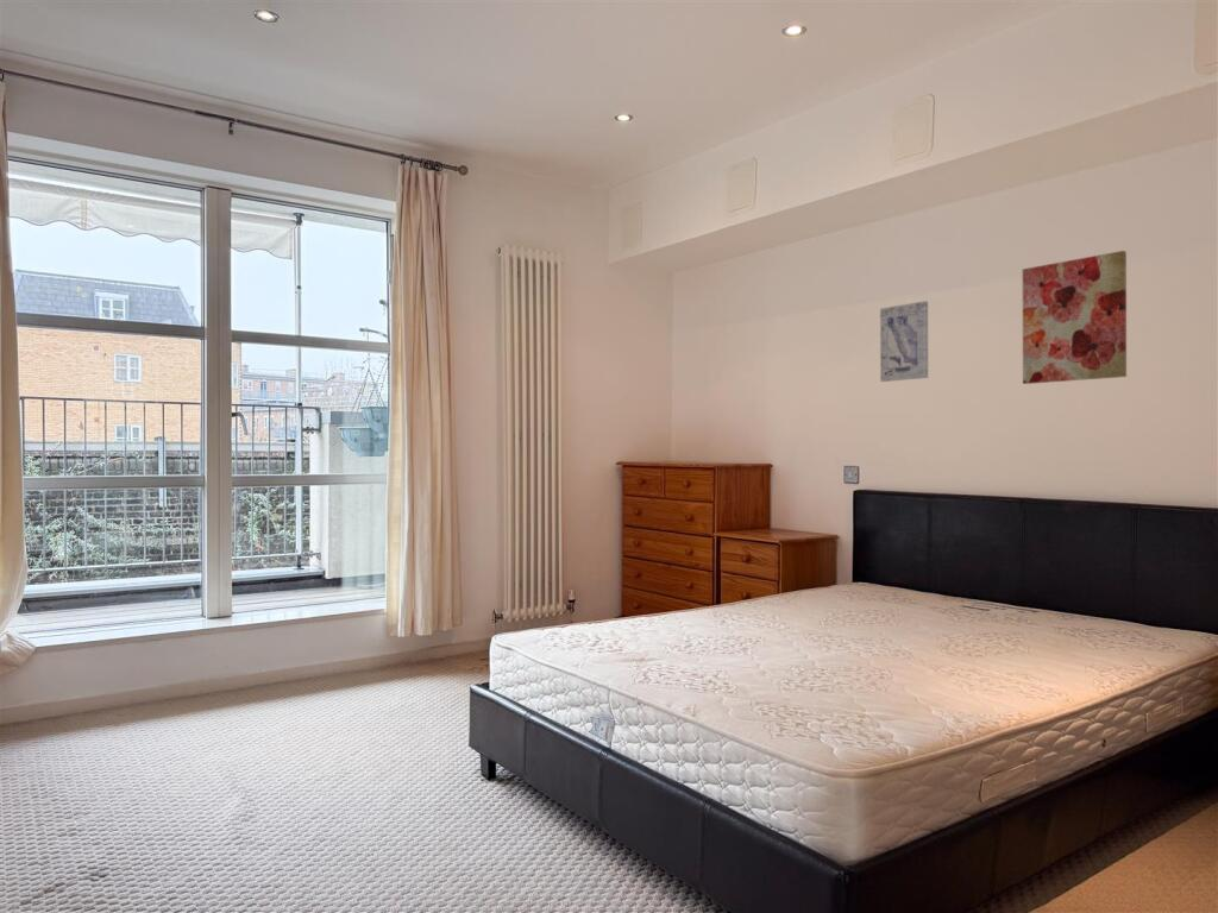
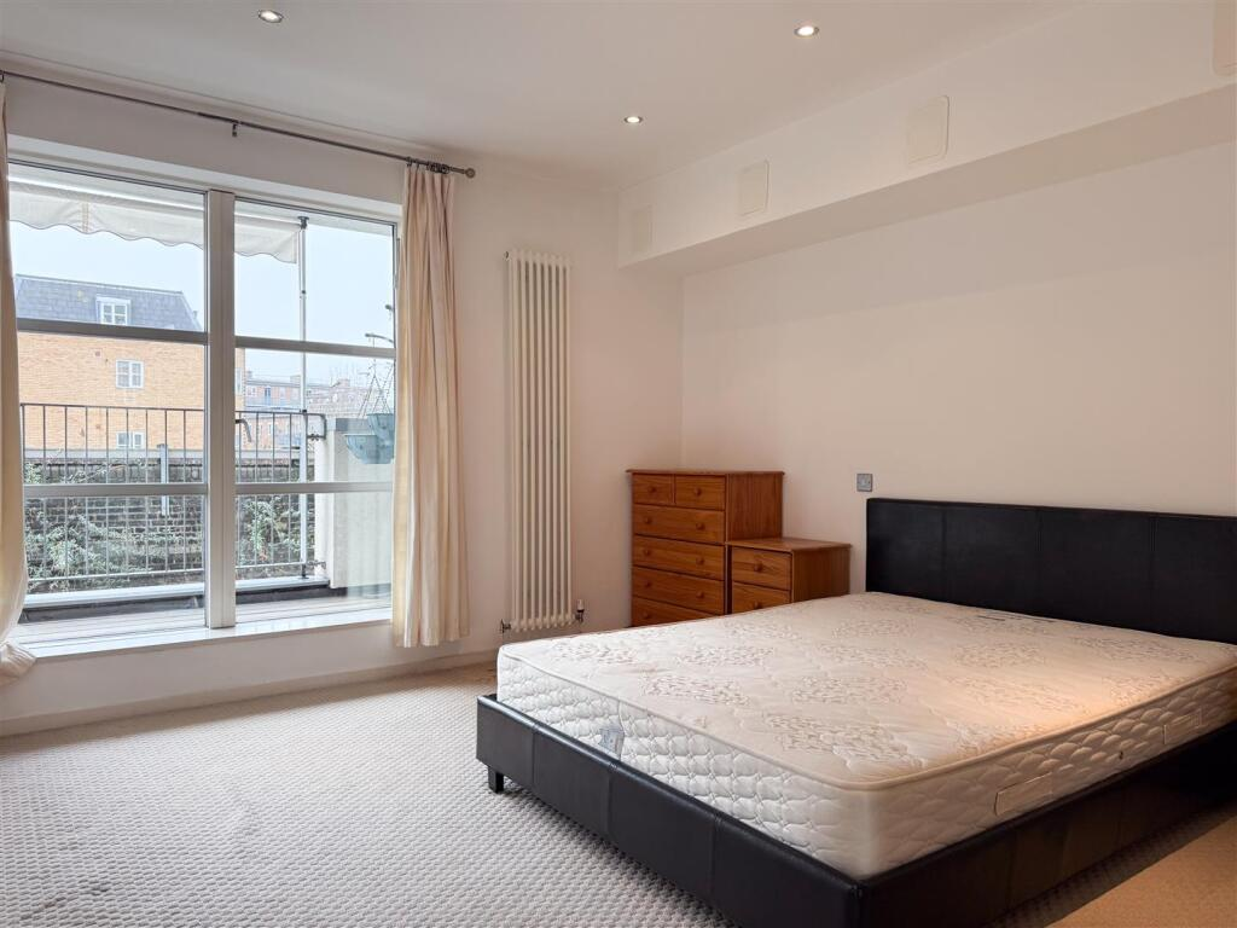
- wall art (1072, 320)
- wall art (903, 342)
